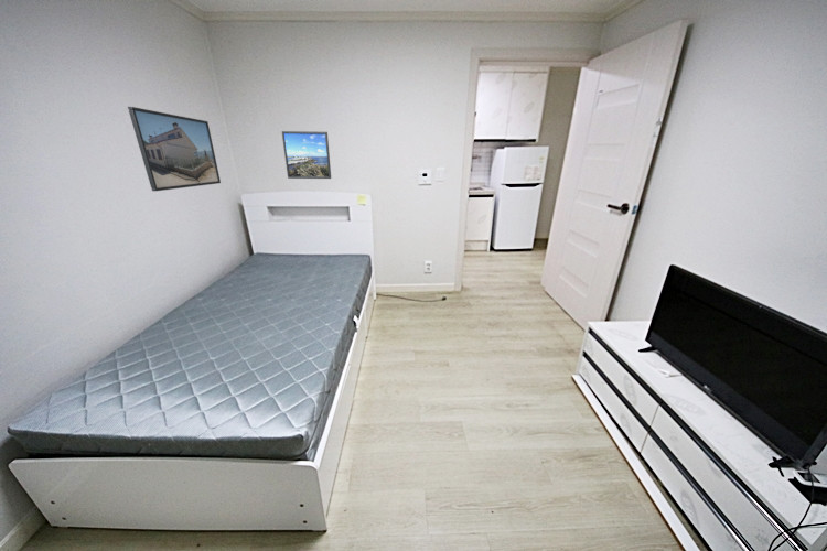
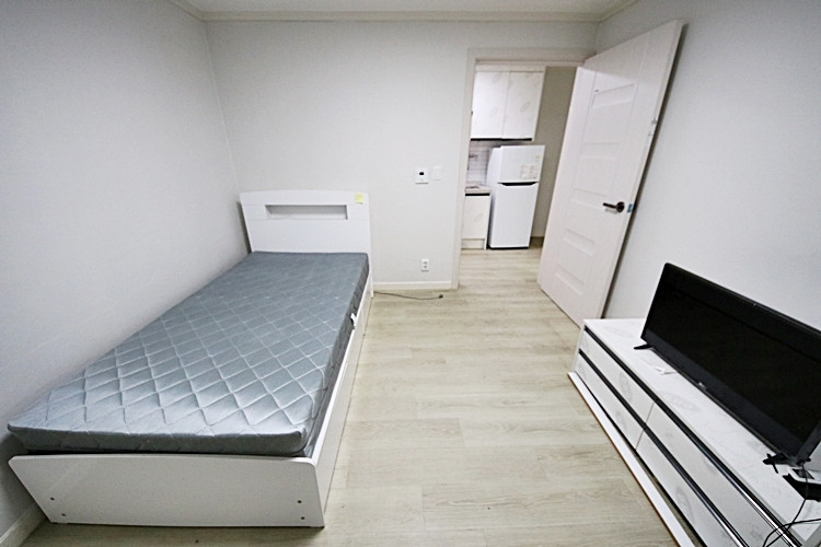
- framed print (307, 155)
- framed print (183, 152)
